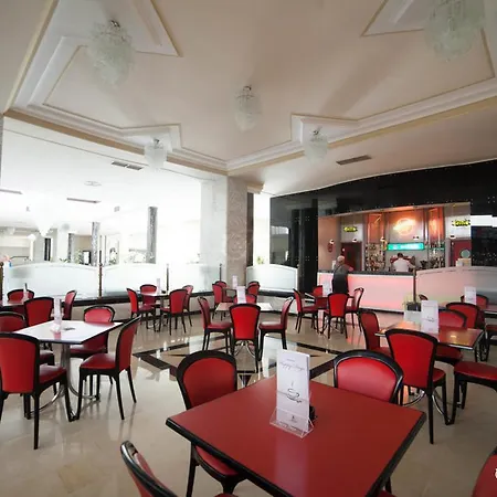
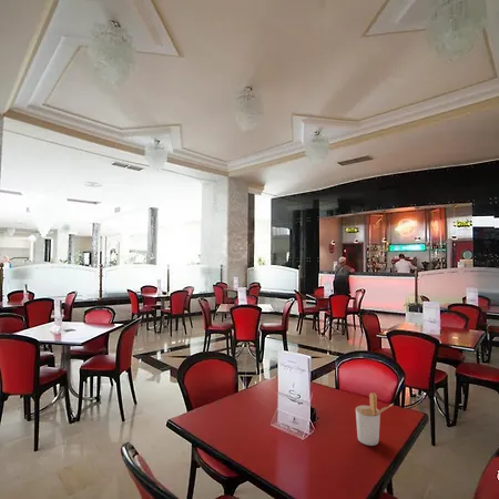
+ utensil holder (374, 419)
